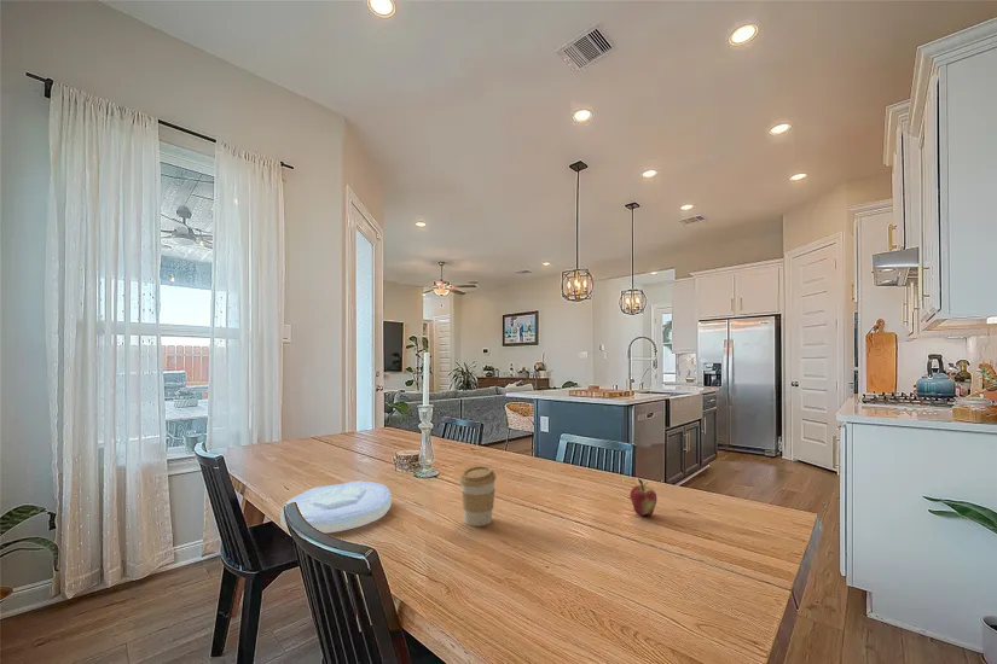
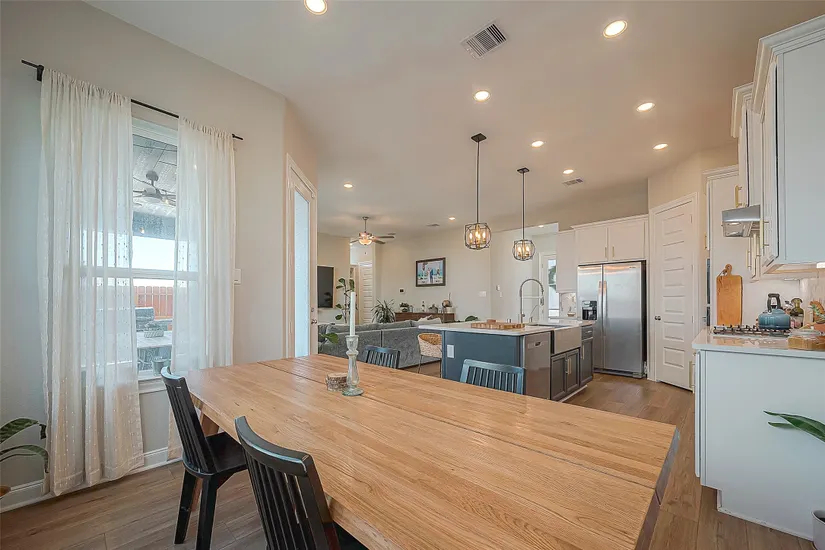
- coffee cup (477, 495)
- fruit (643, 495)
- plate (337, 502)
